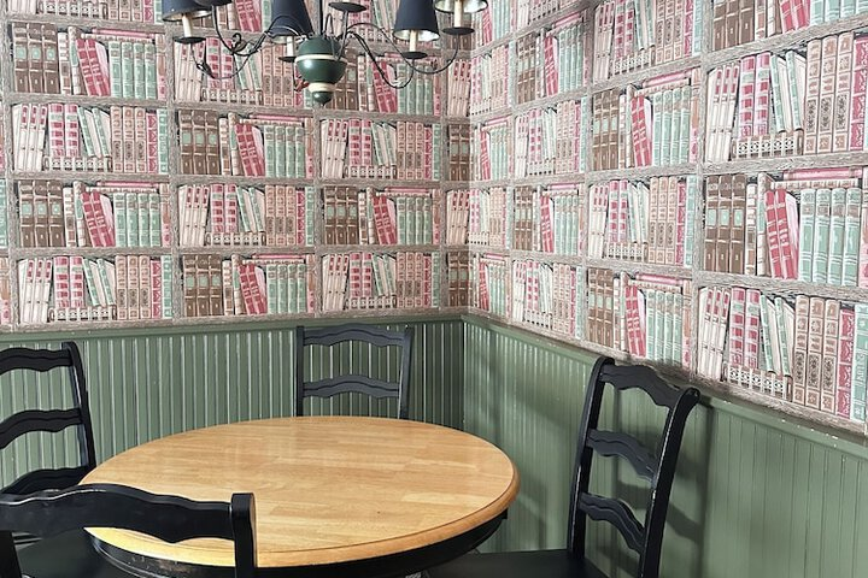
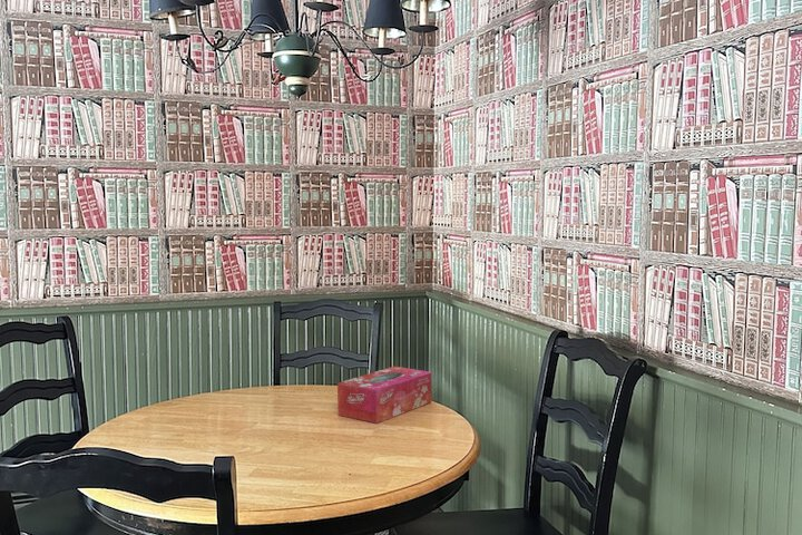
+ tissue box (385, 392)
